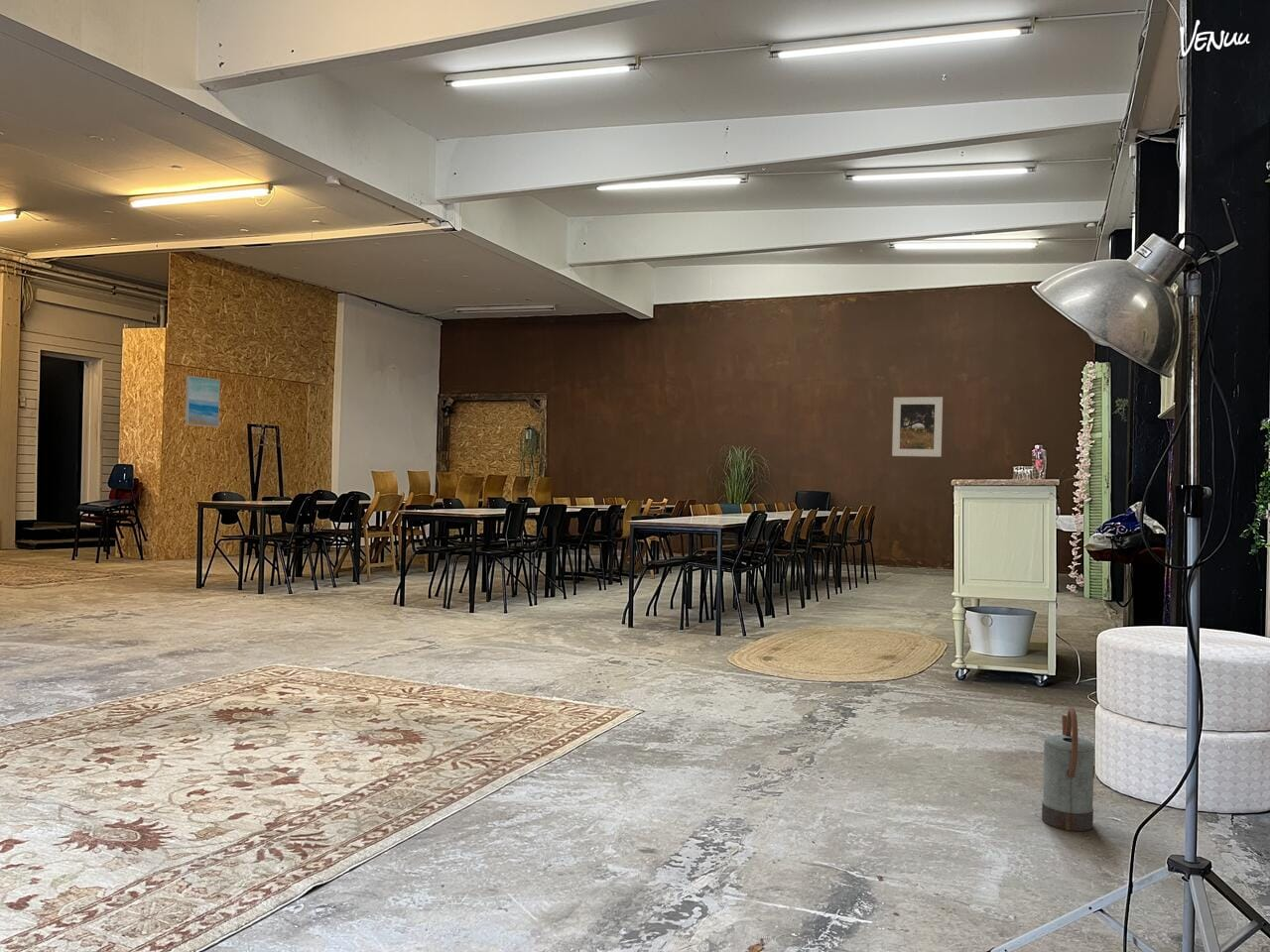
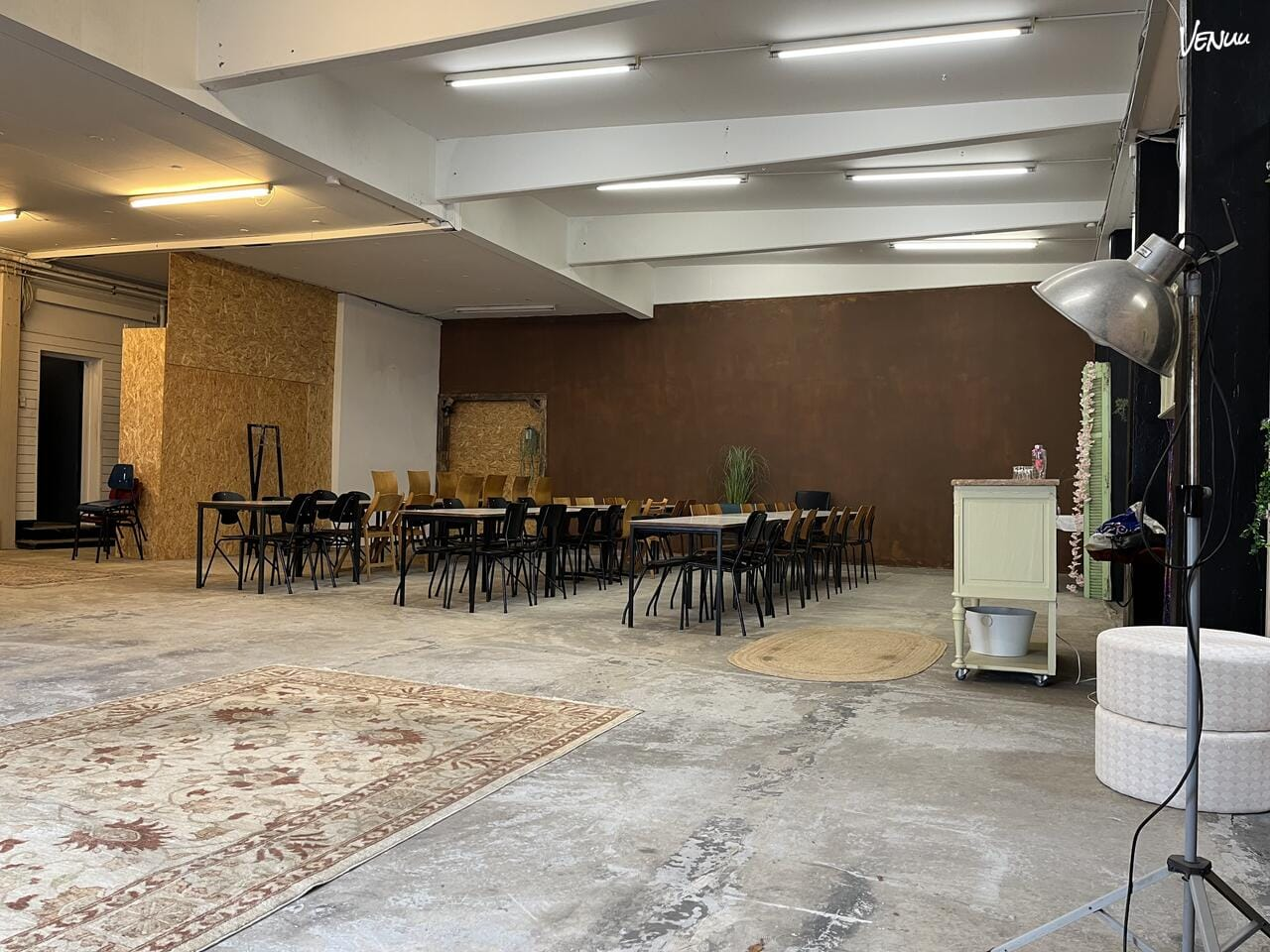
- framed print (917, 426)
- wall art (202, 402)
- watering can (1069, 762)
